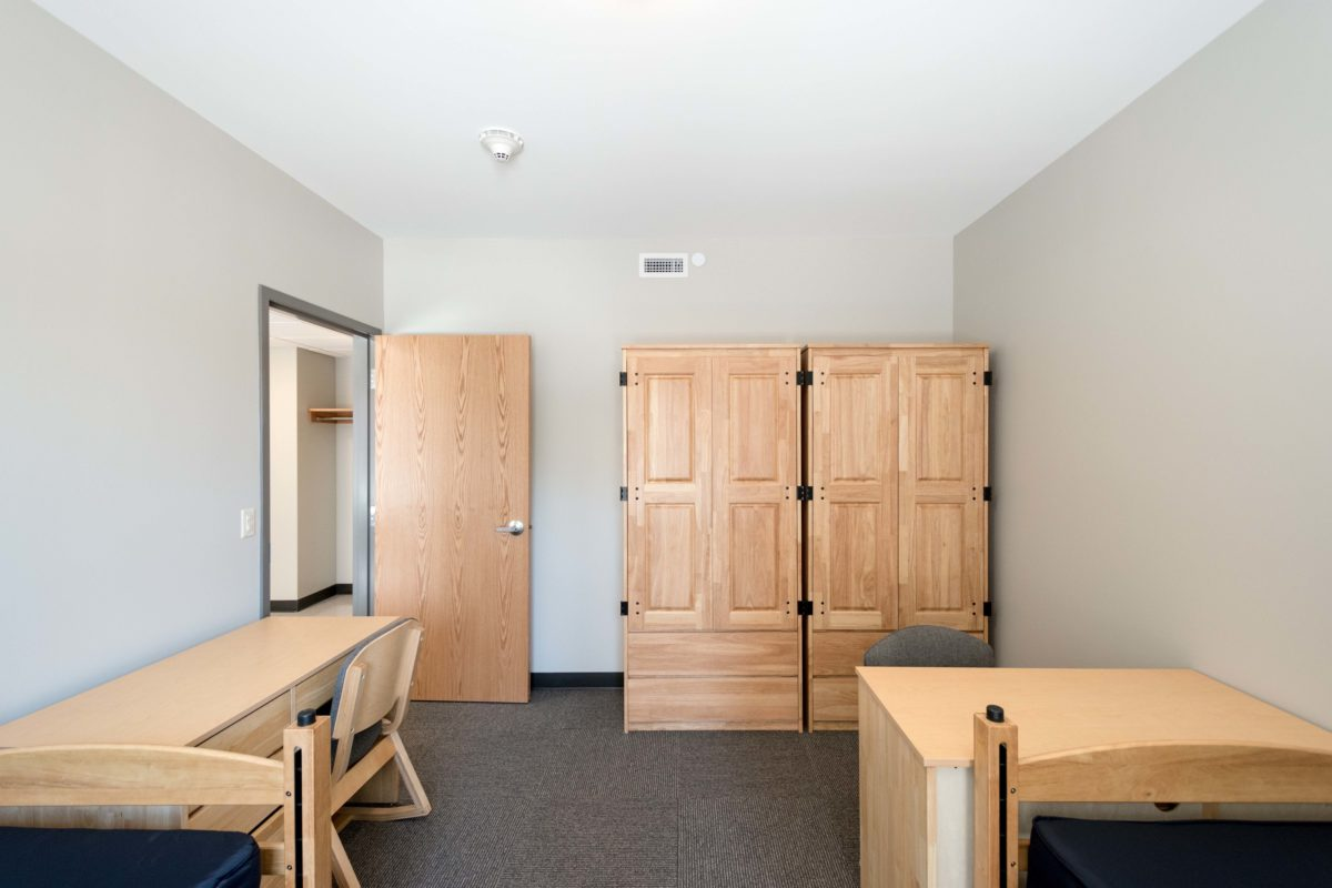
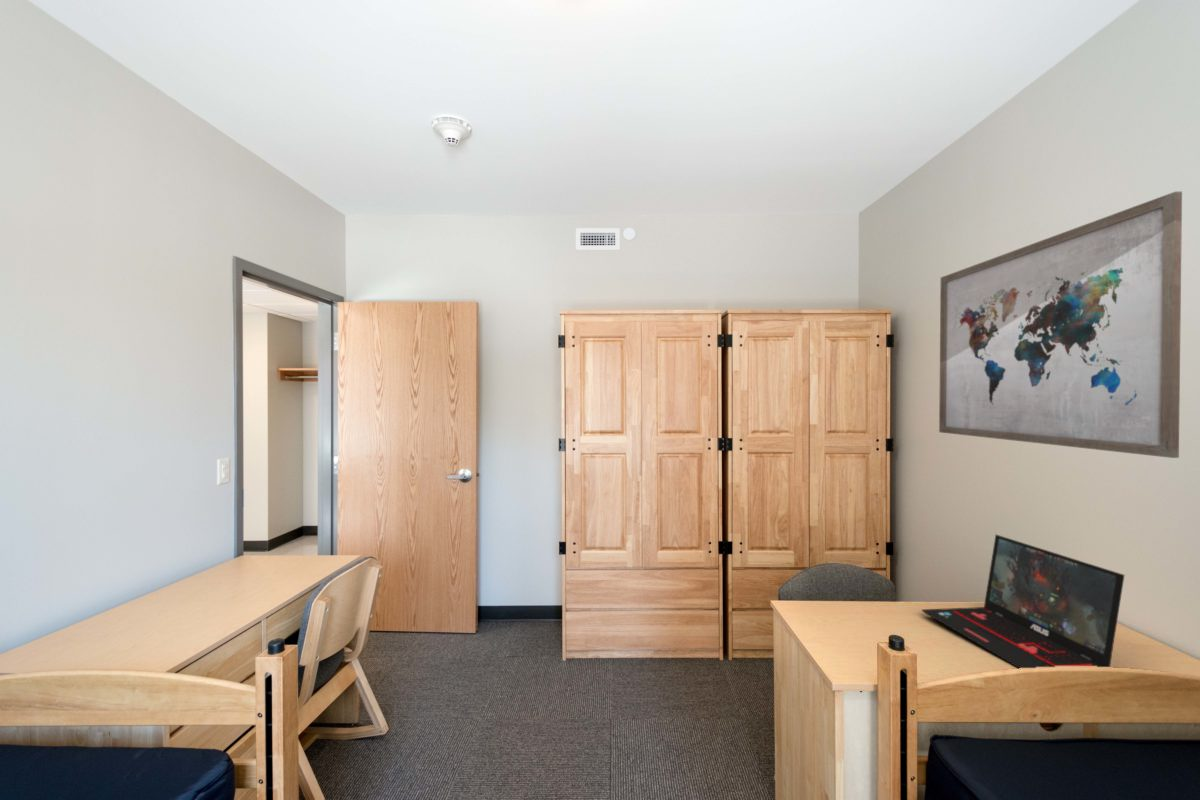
+ laptop (1010, 596)
+ wall art (1028, 343)
